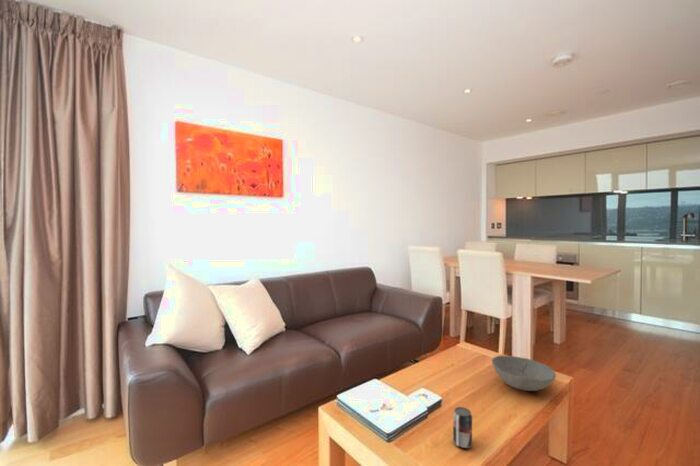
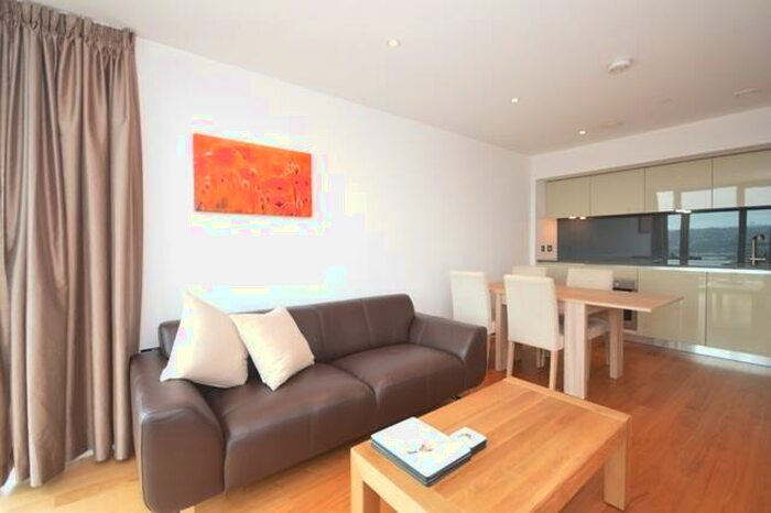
- bowl (522, 375)
- beverage can (462, 427)
